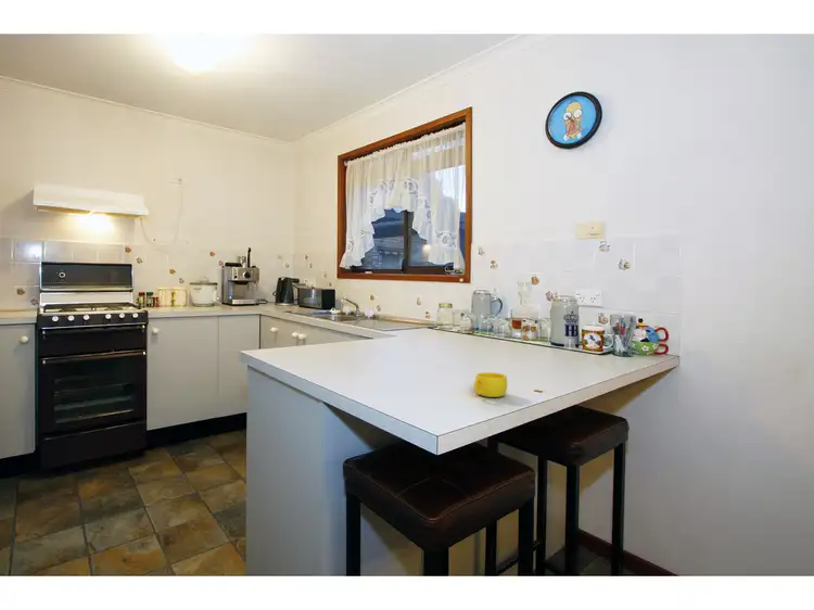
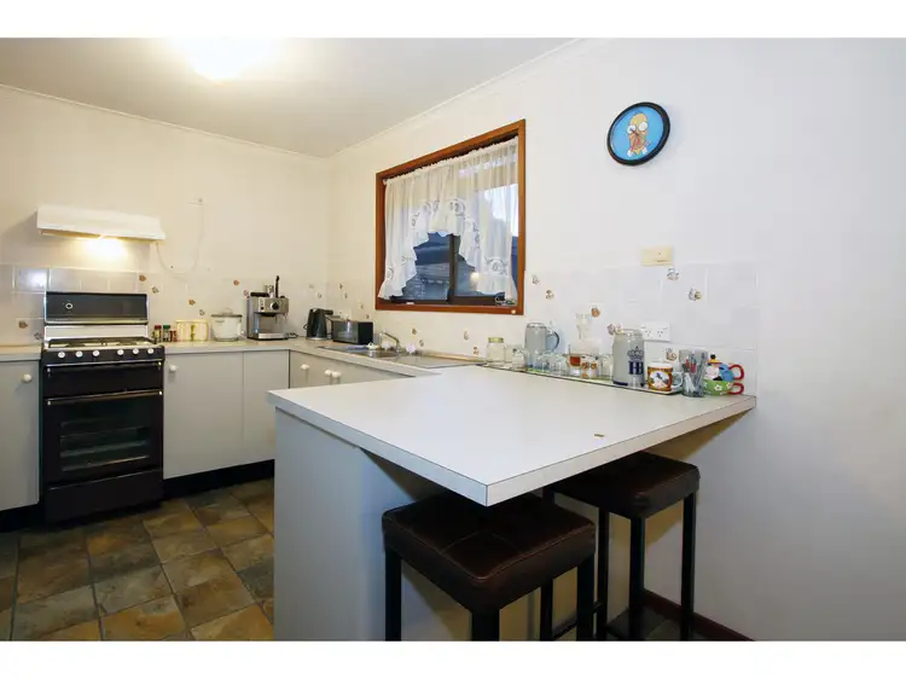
- cup (487, 385)
